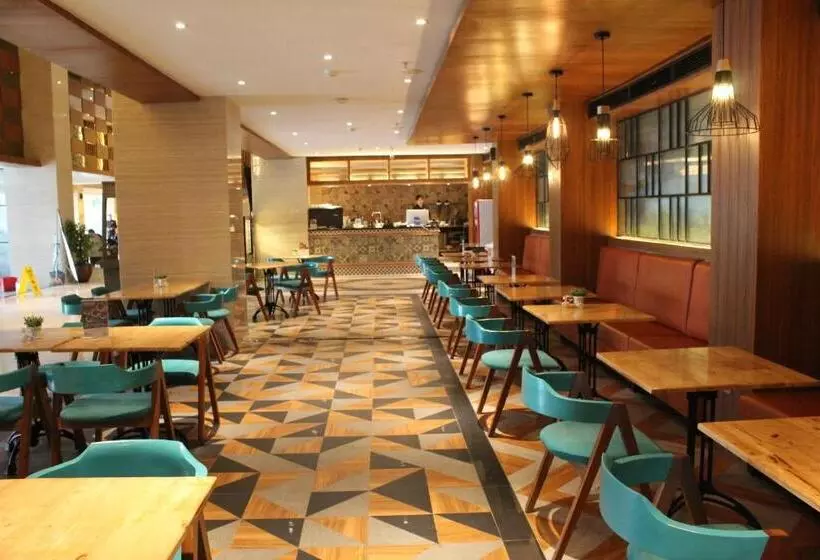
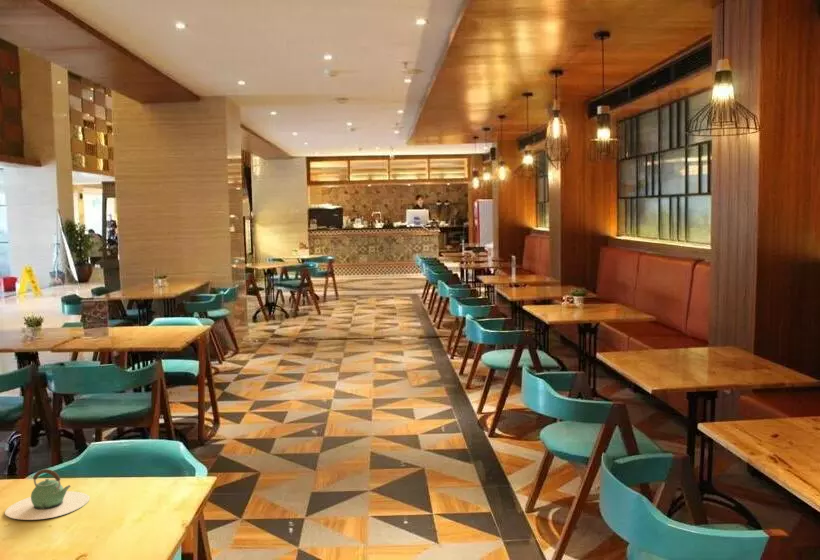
+ teapot (47, 487)
